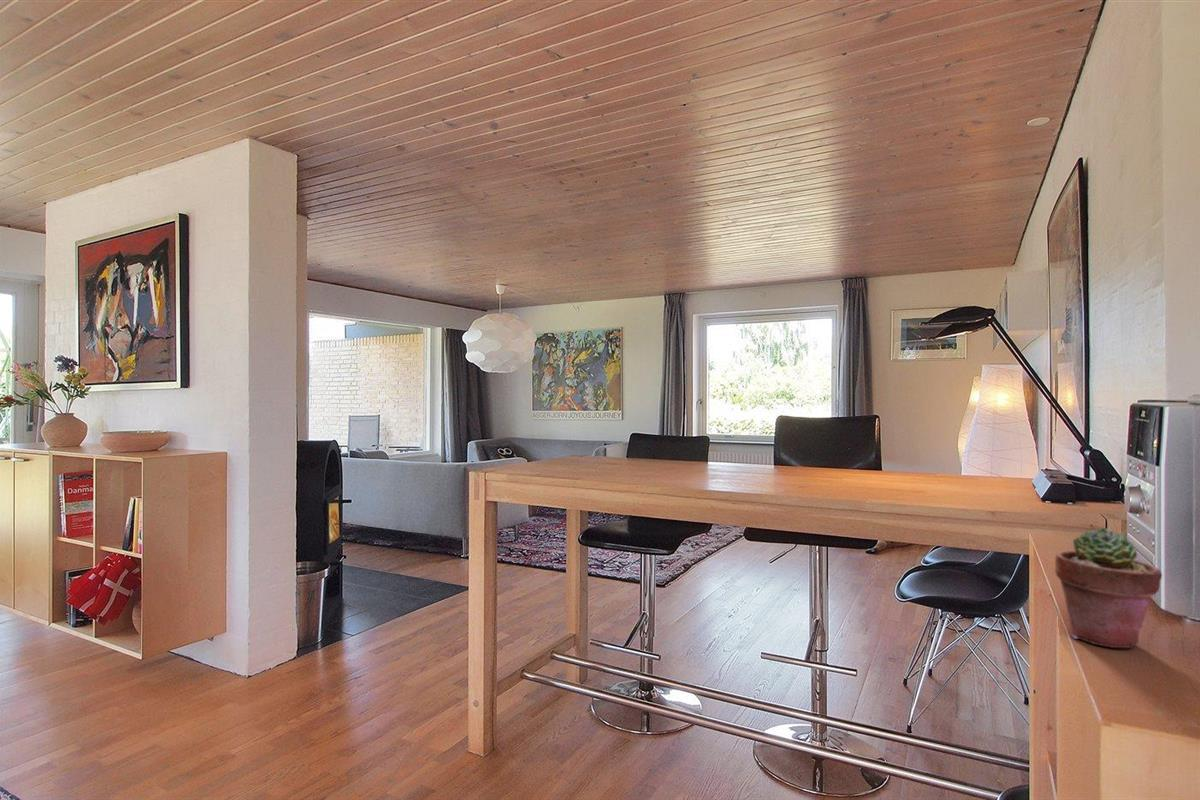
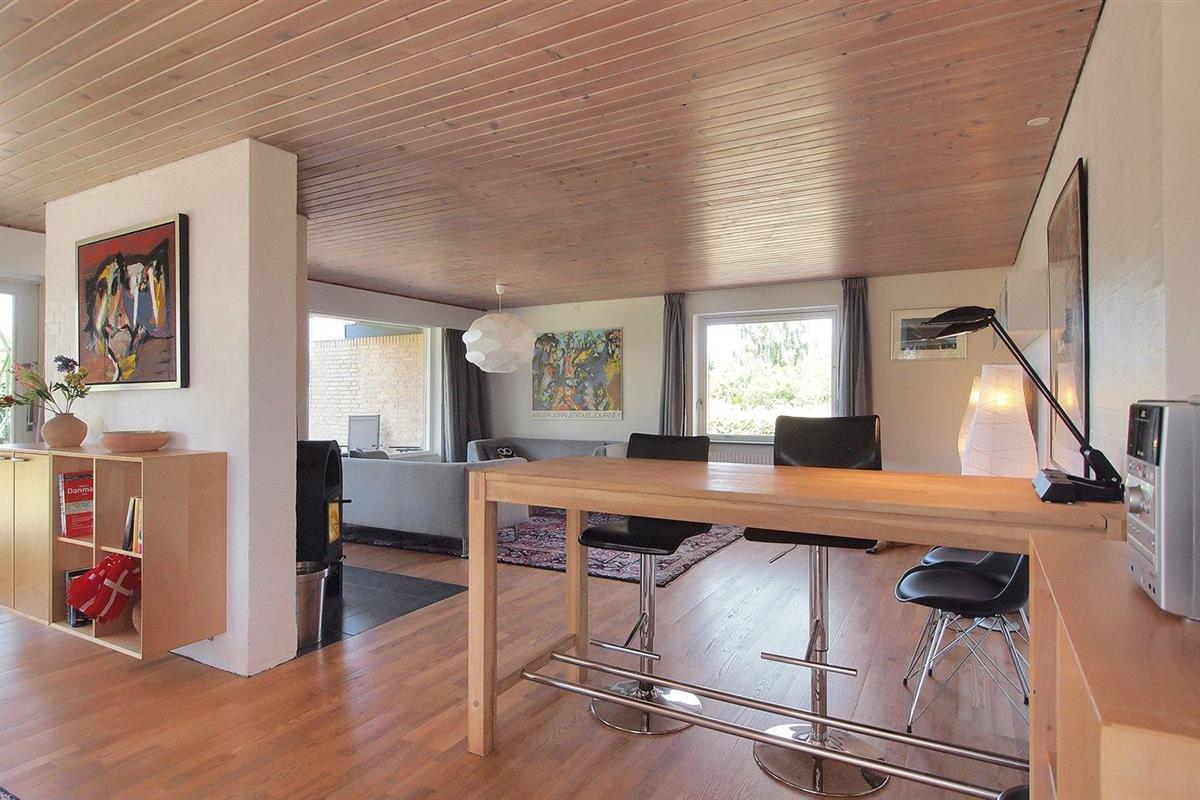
- potted succulent (1105, 583)
